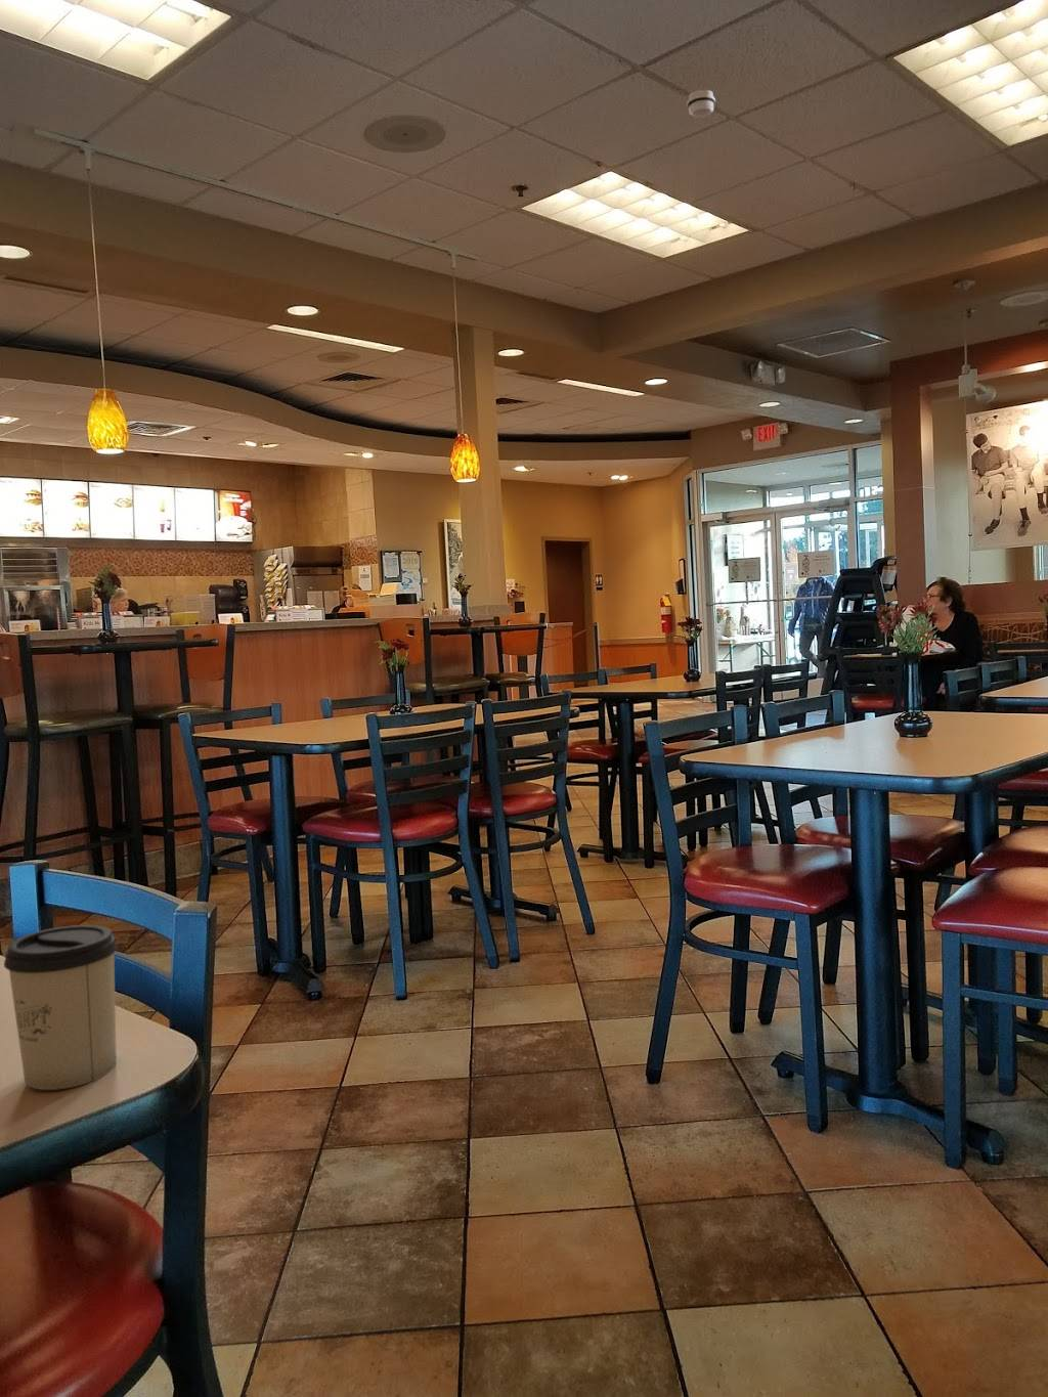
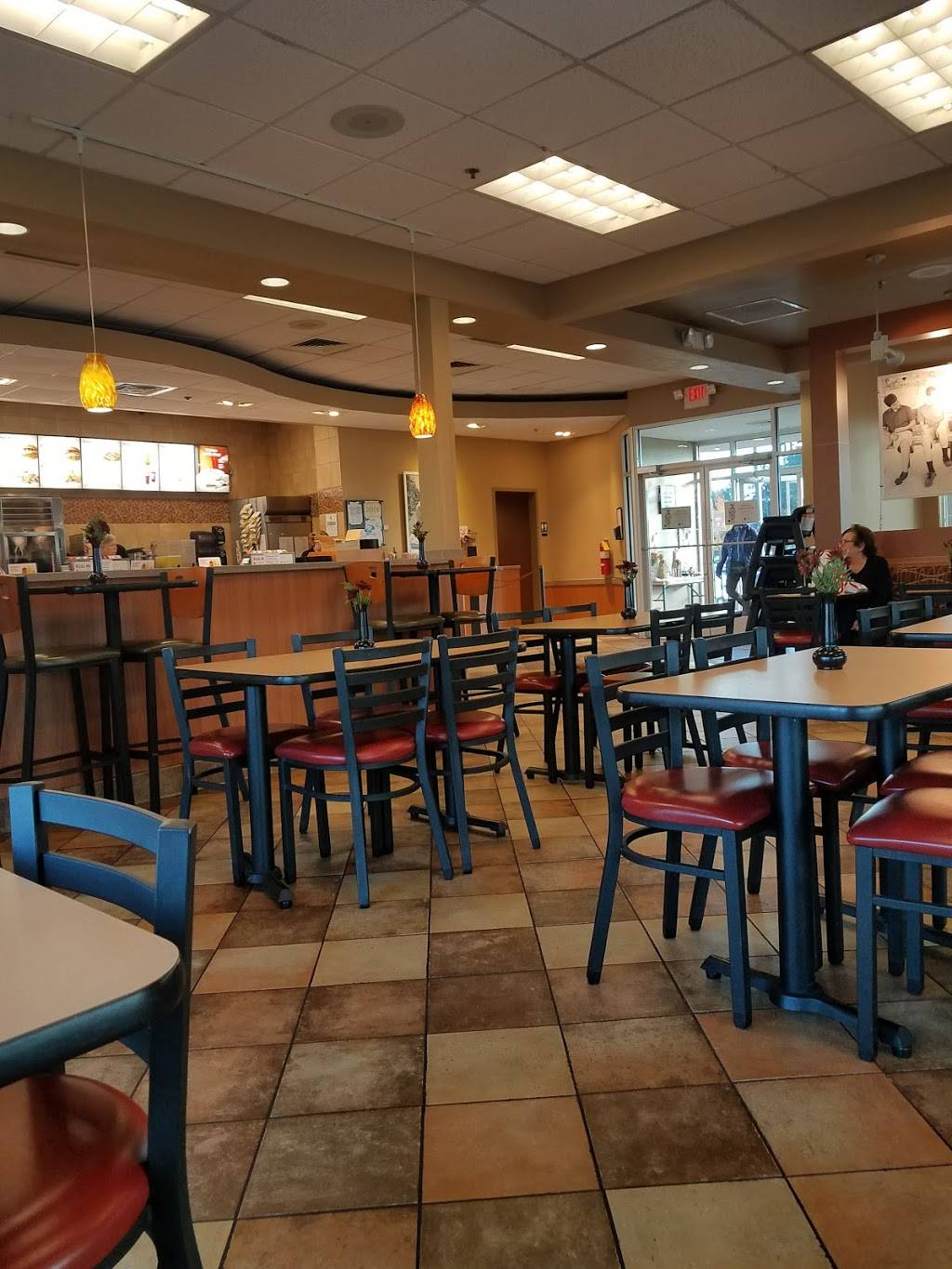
- smoke detector (701, 103)
- cup (66, 1005)
